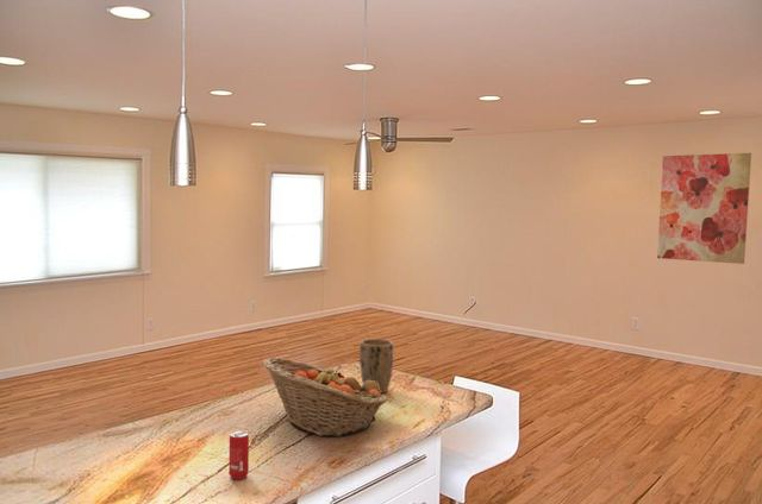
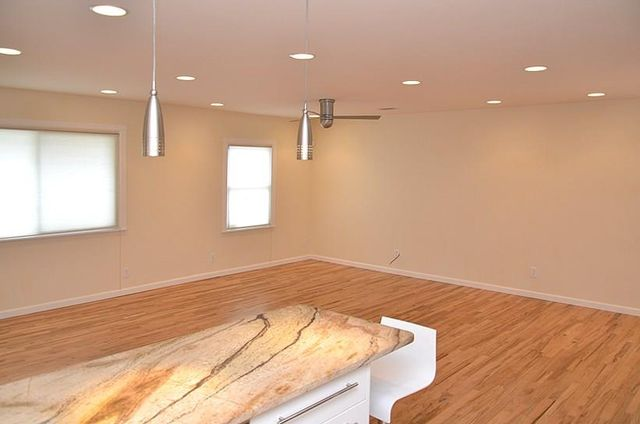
- wall art (701, 208)
- fruit basket (323, 390)
- plant pot (375, 365)
- beverage can (238, 454)
